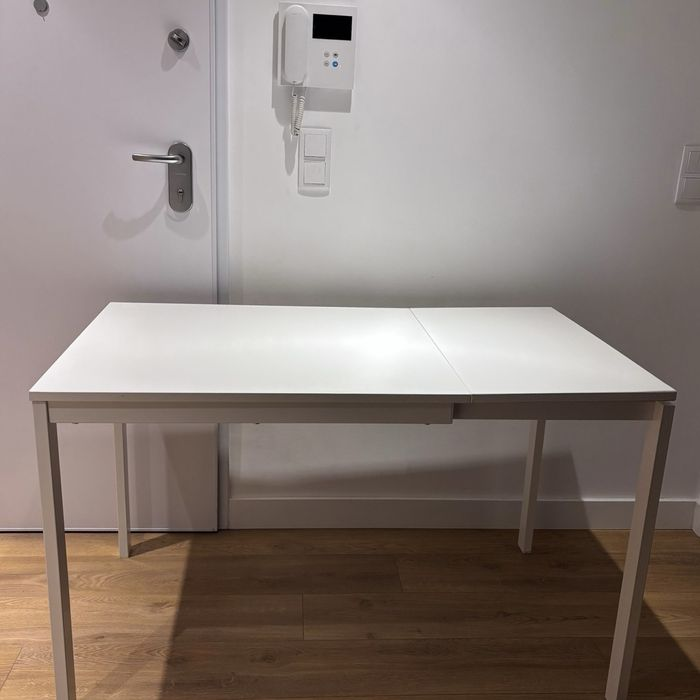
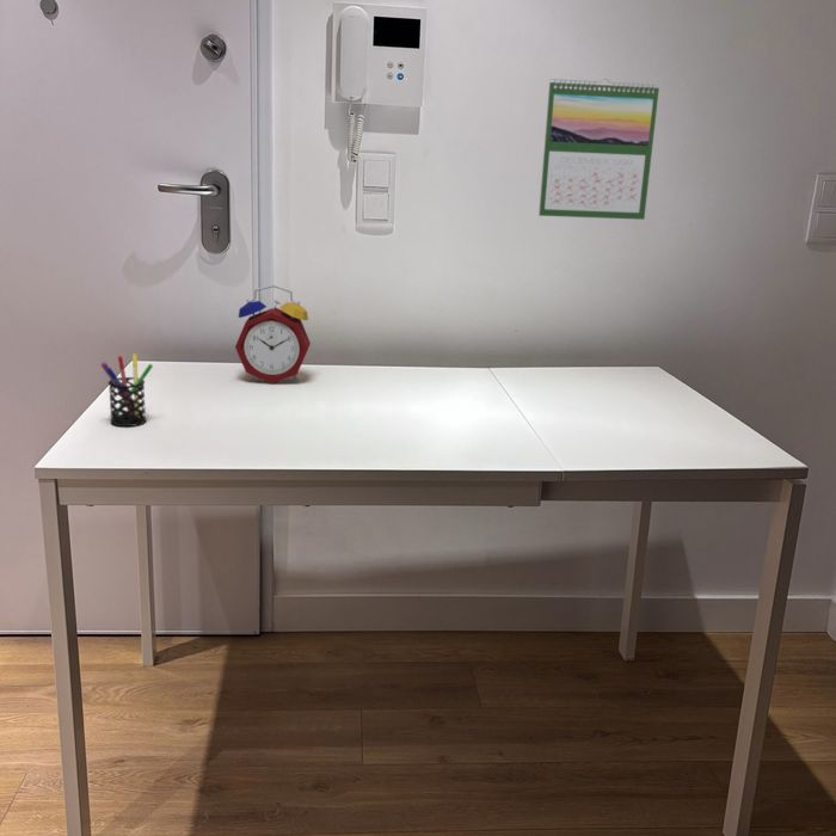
+ calendar (598, 149)
+ pen holder (130, 387)
+ alarm clock (273, 331)
